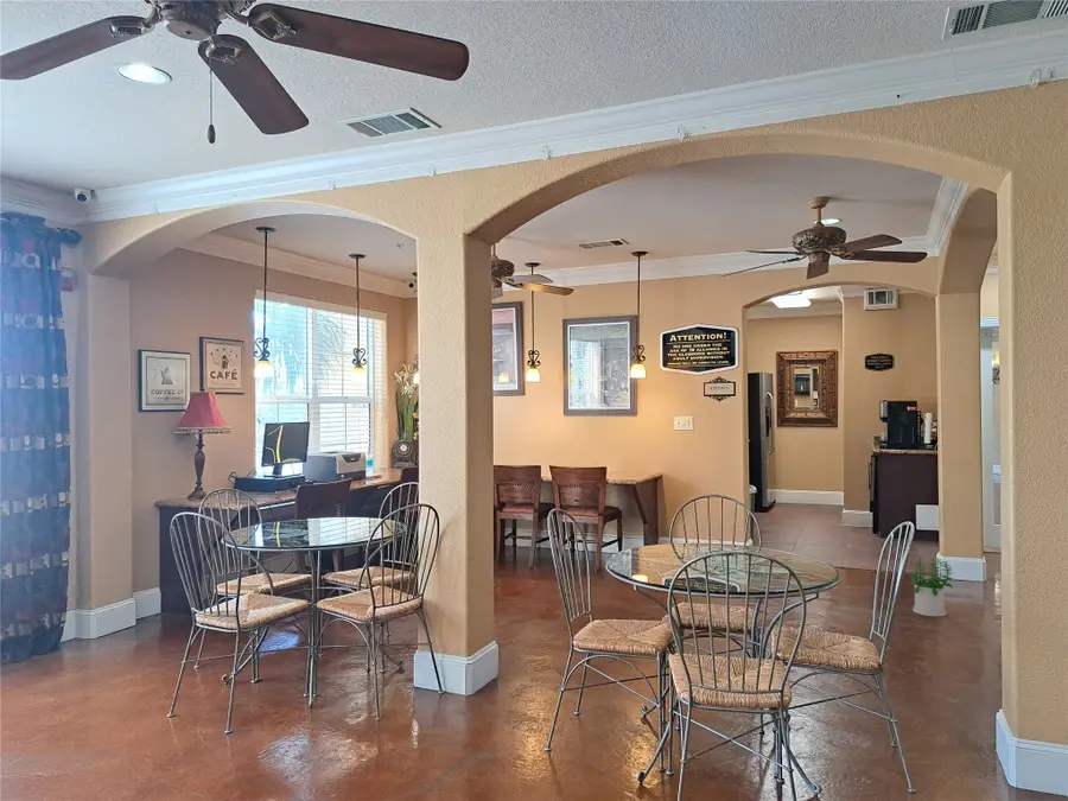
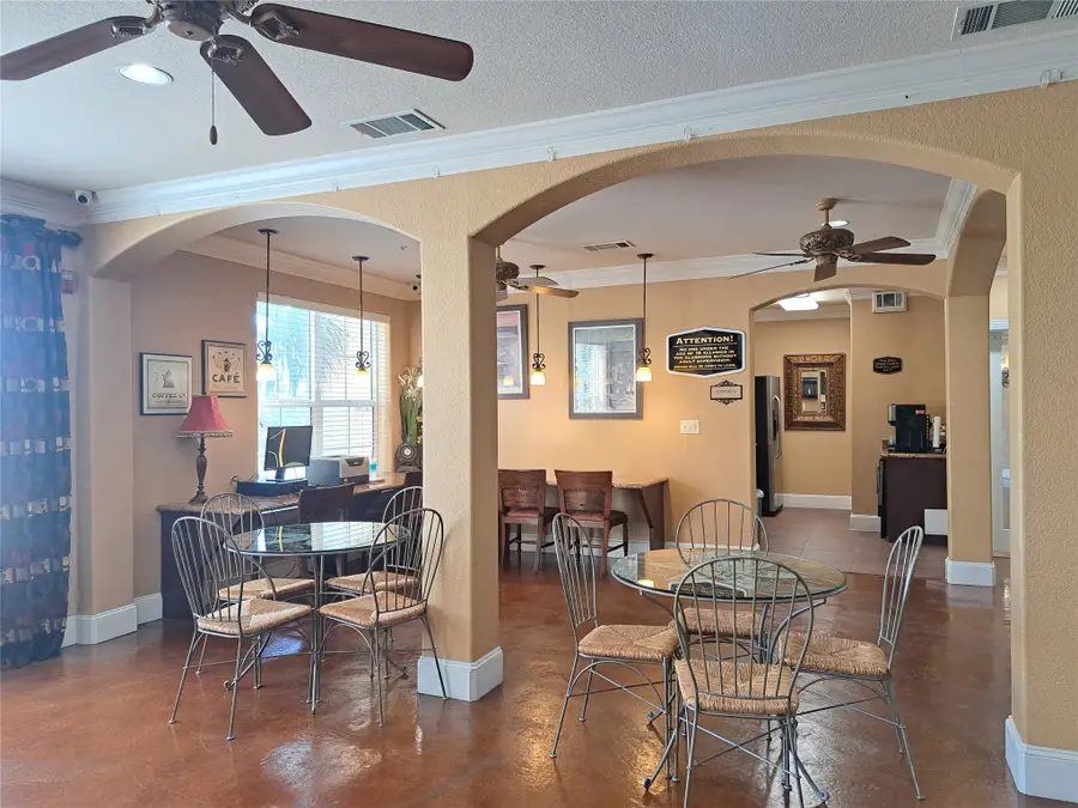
- potted plant (933, 585)
